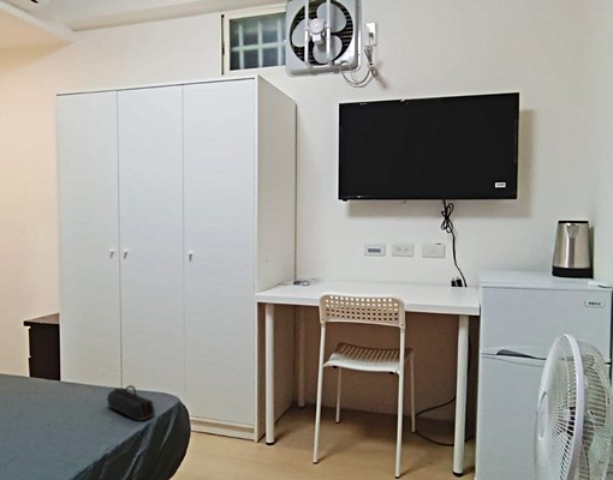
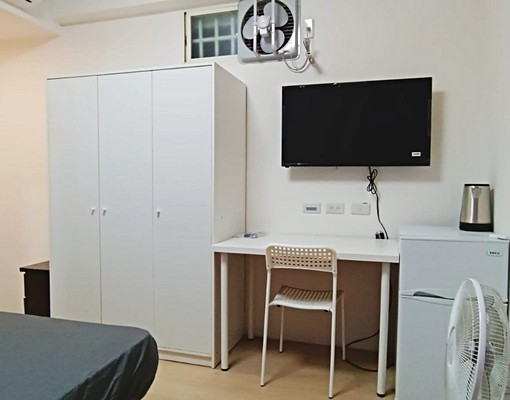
- pencil case (130, 398)
